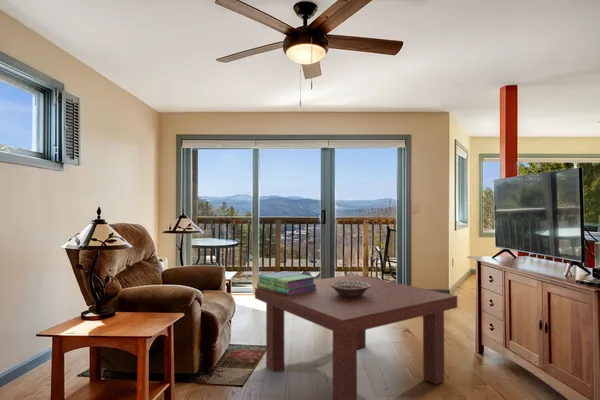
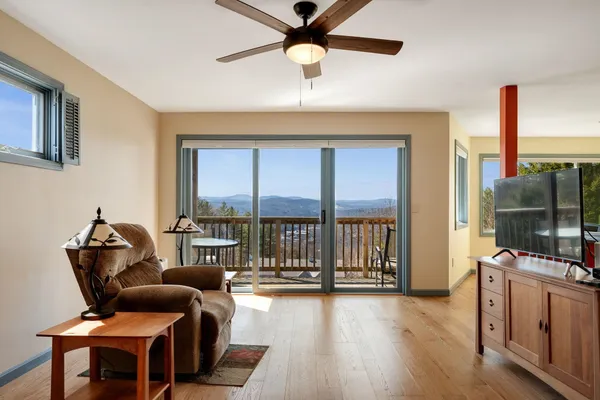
- decorative bowl (350, 289)
- coffee table (351, 332)
- stack of books (286, 282)
